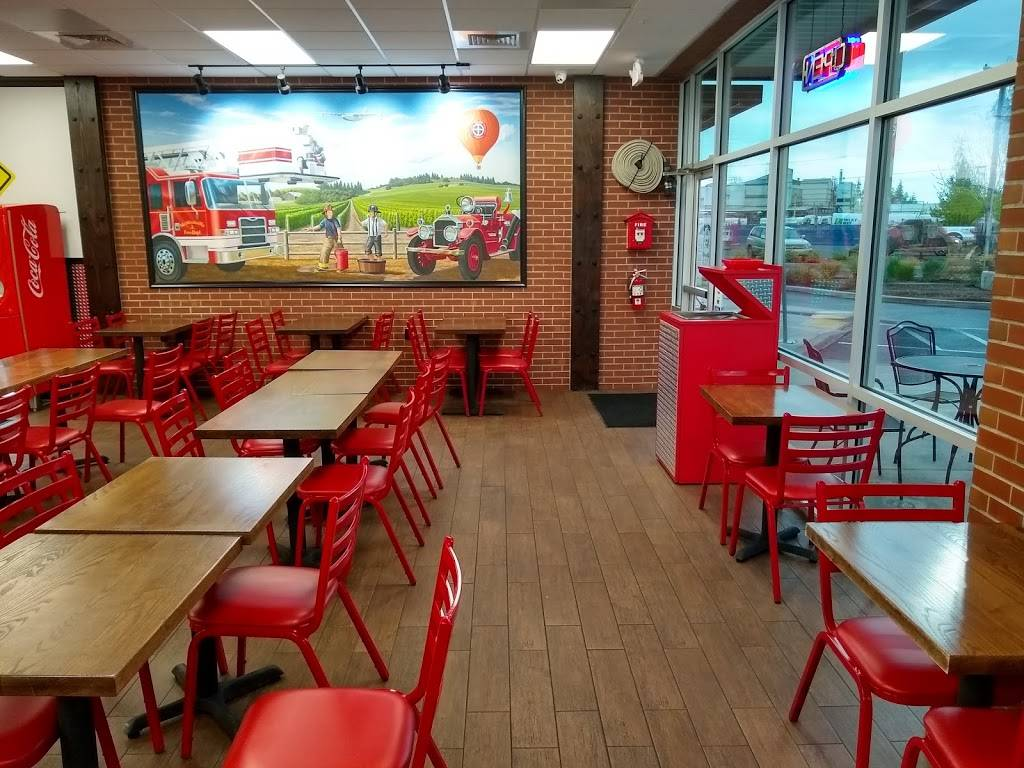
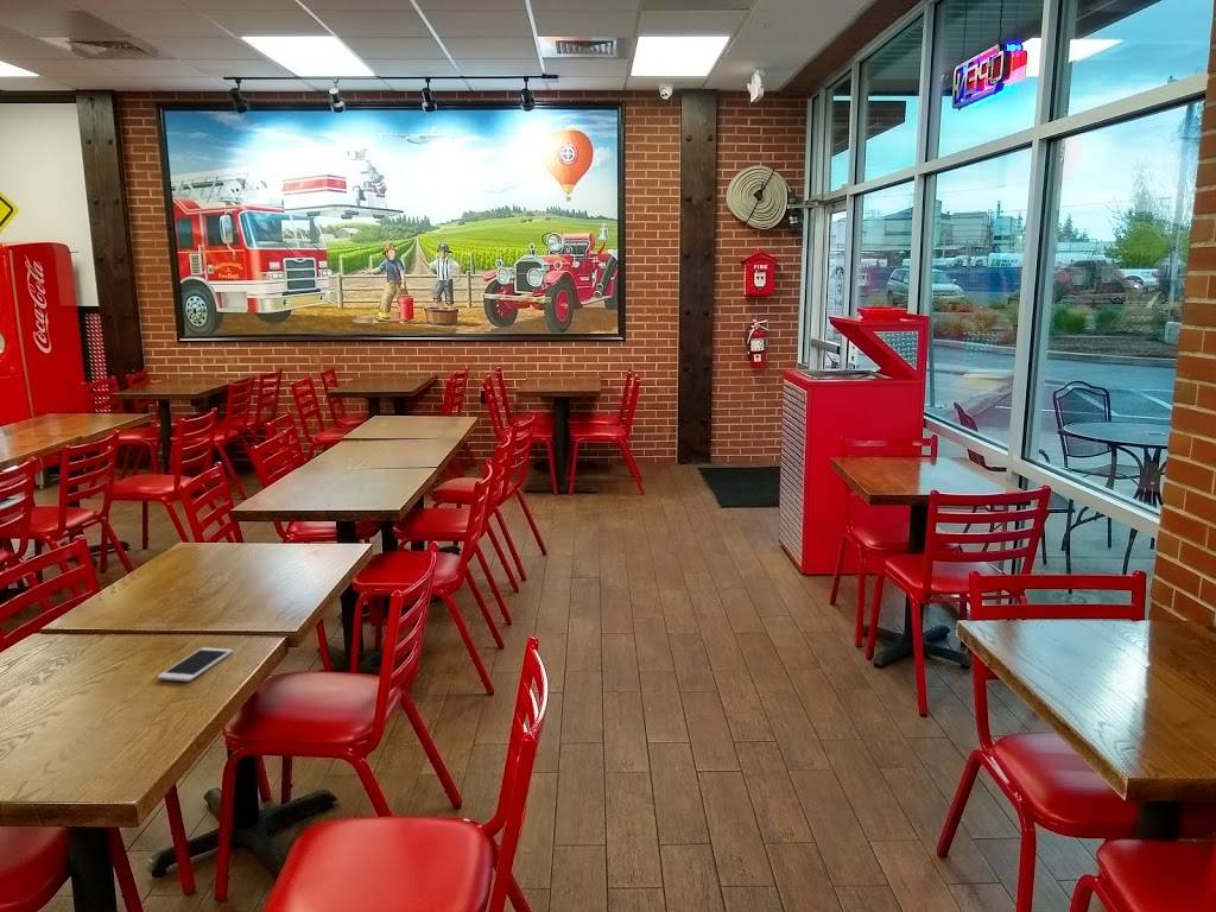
+ cell phone (196, 663)
